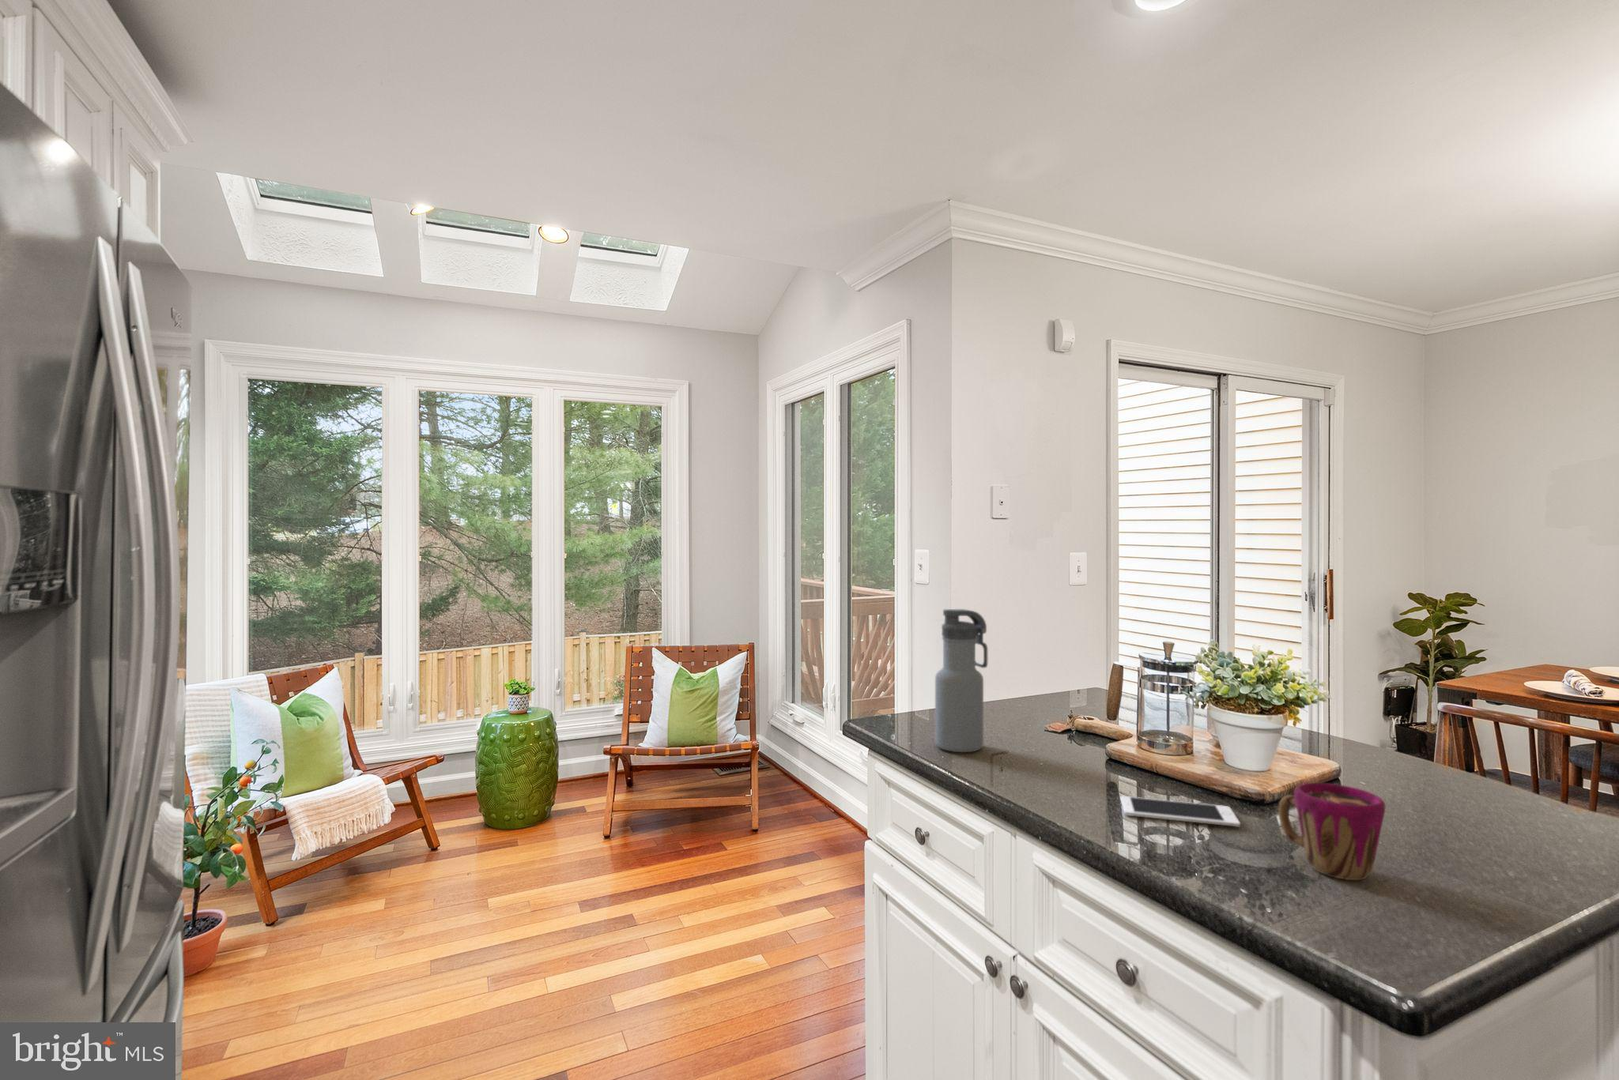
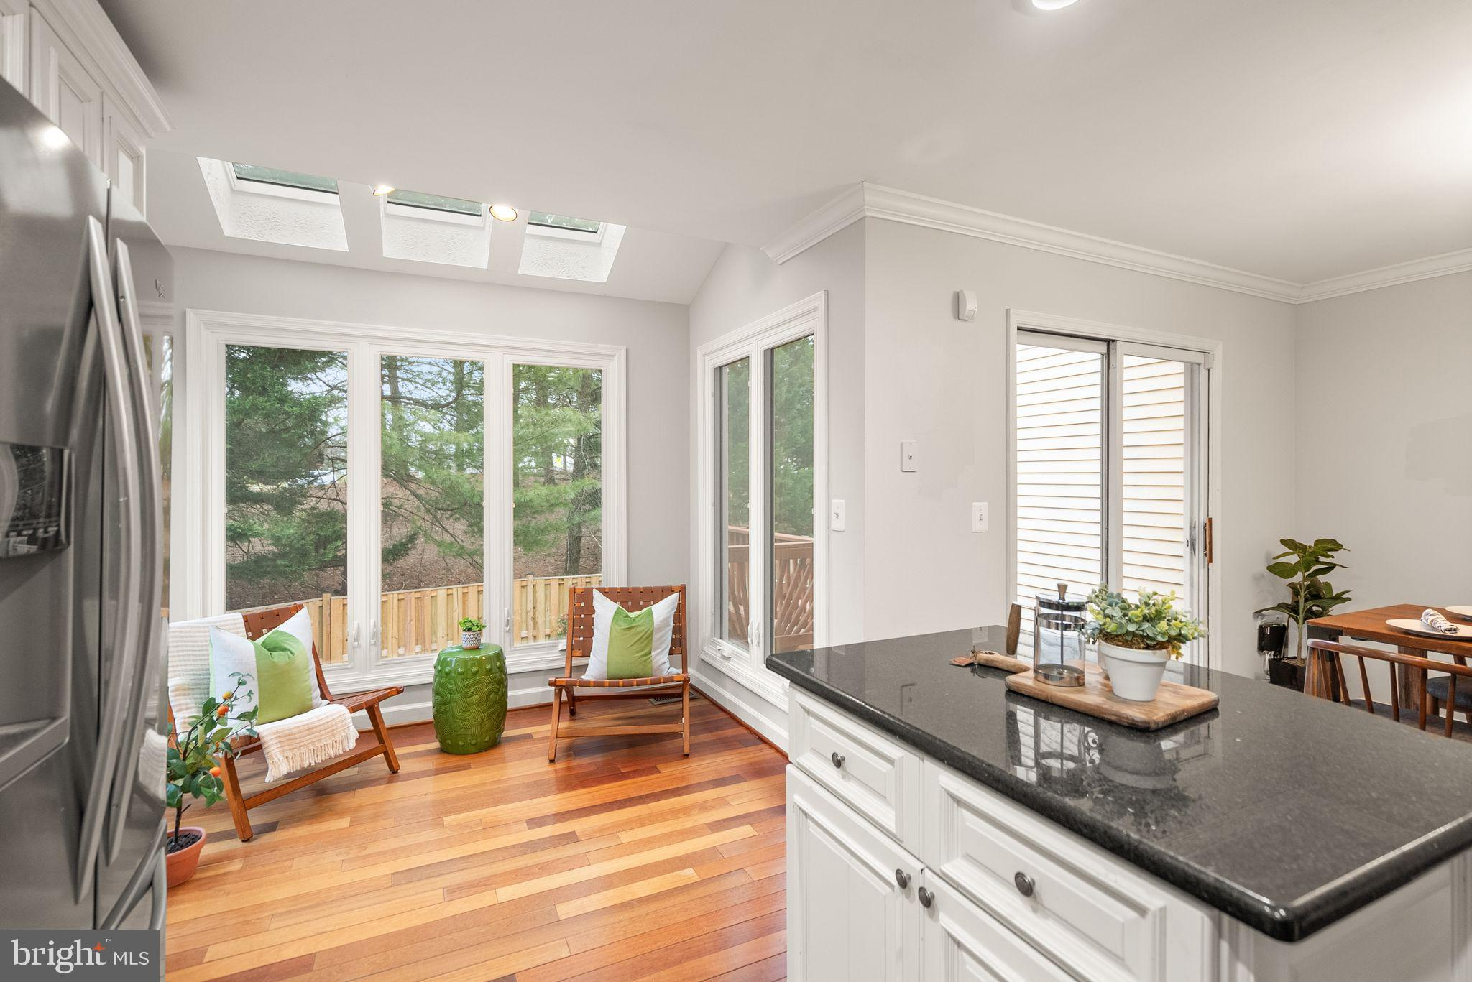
- cell phone (1177, 810)
- cup (1327, 828)
- water bottle (960, 677)
